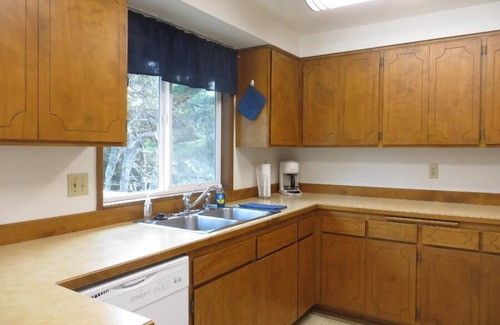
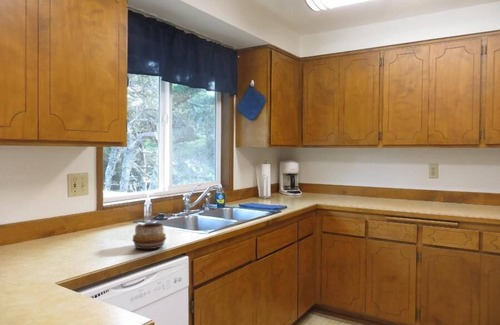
+ decorative bowl (149, 236)
